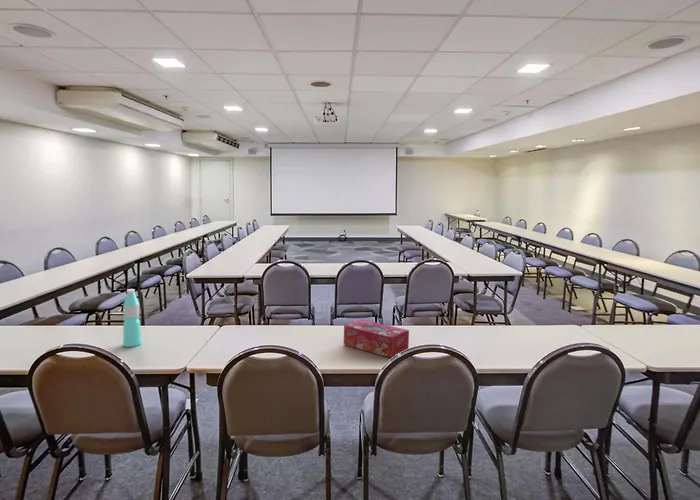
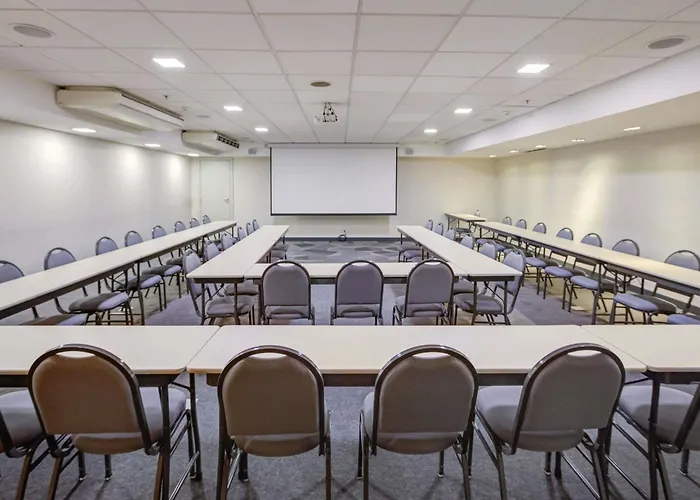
- tissue box (375, 337)
- water bottle (131, 317)
